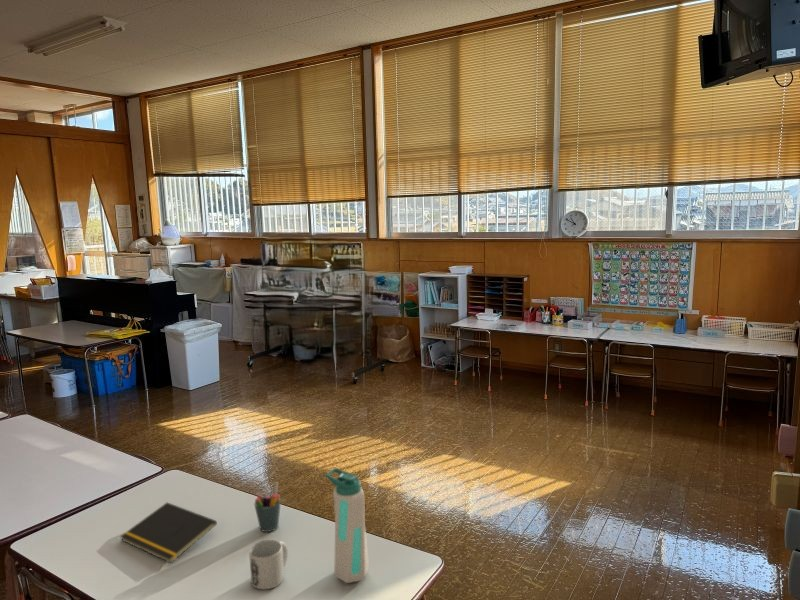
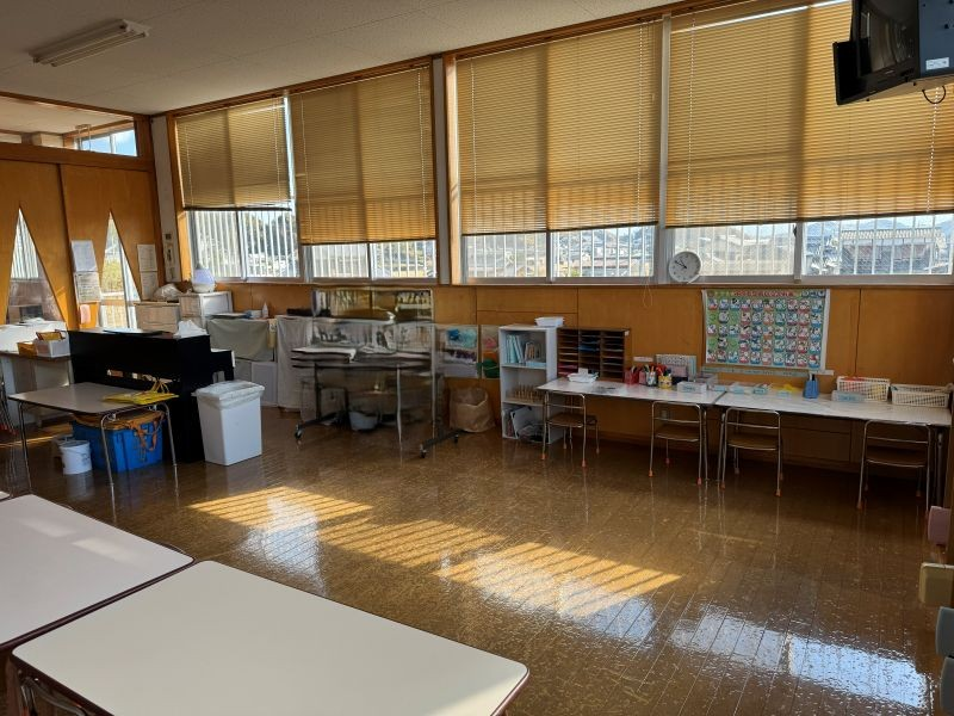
- pen holder (268, 507)
- water bottle (347, 524)
- mug (270, 561)
- notepad (168, 530)
